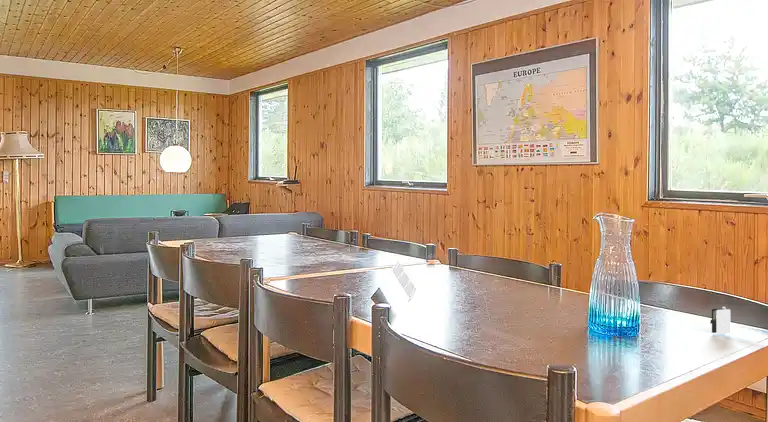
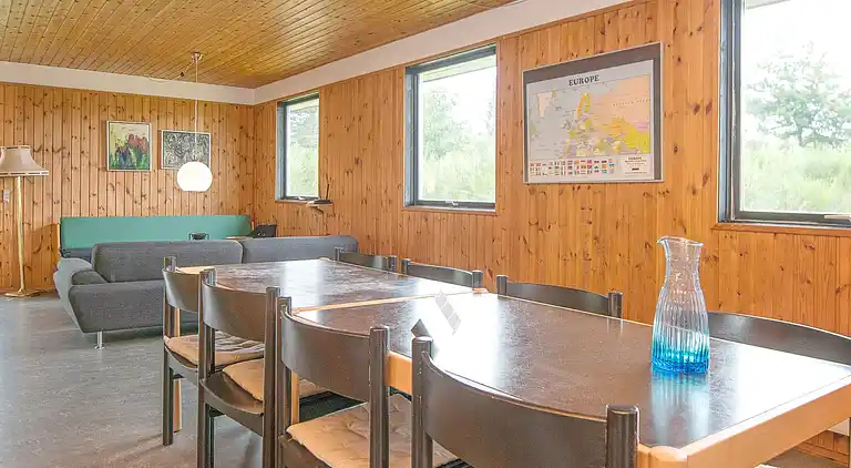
- candle (720, 311)
